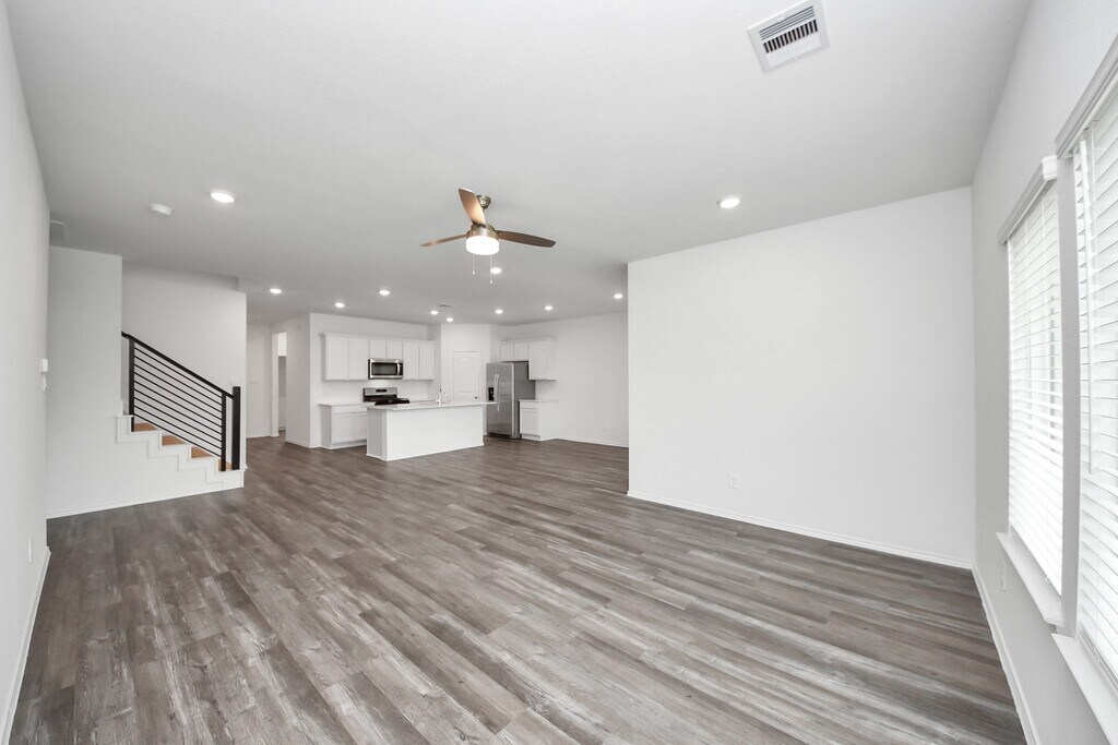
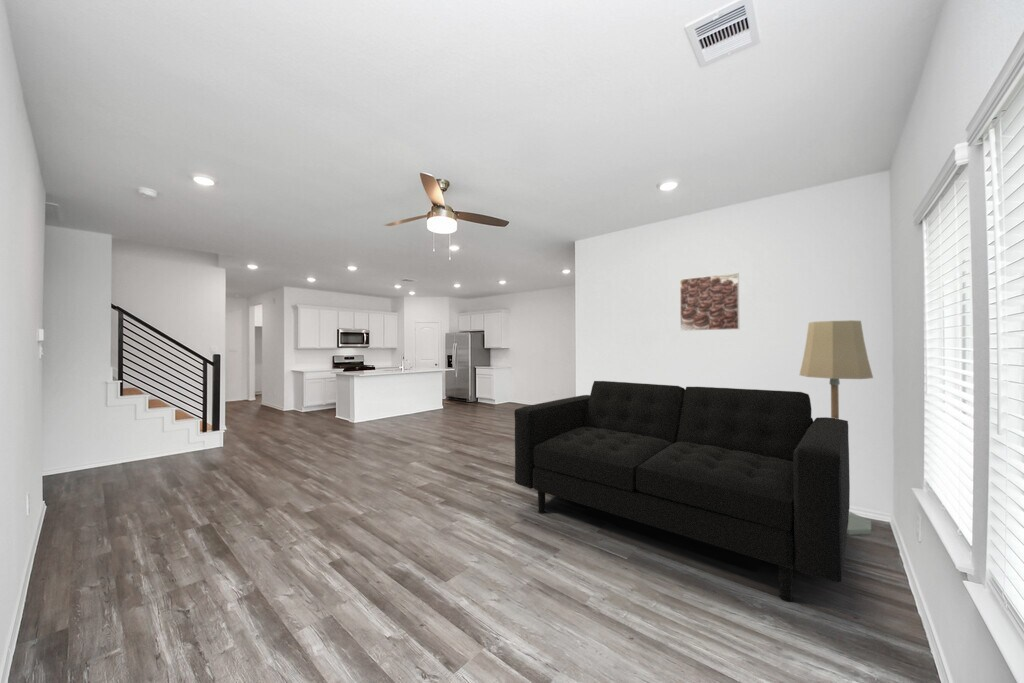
+ floor lamp (835, 418)
+ sofa (666, 455)
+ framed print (708, 303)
